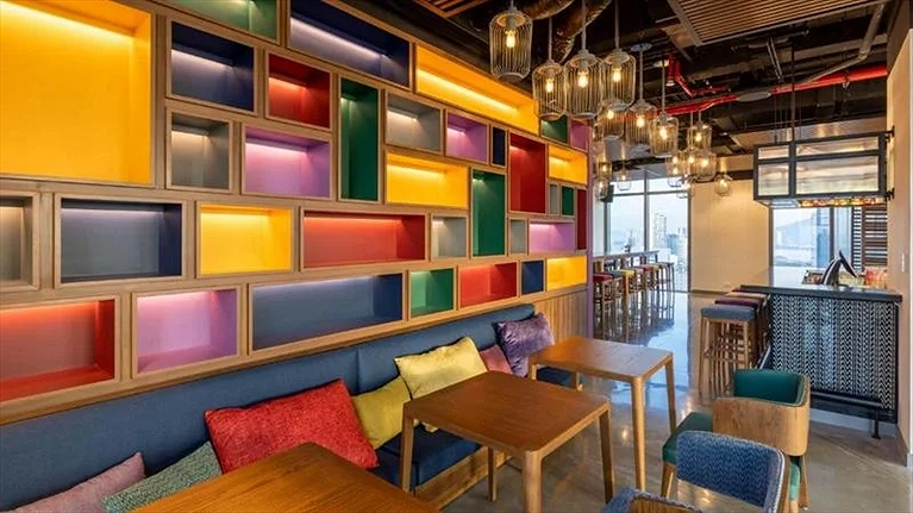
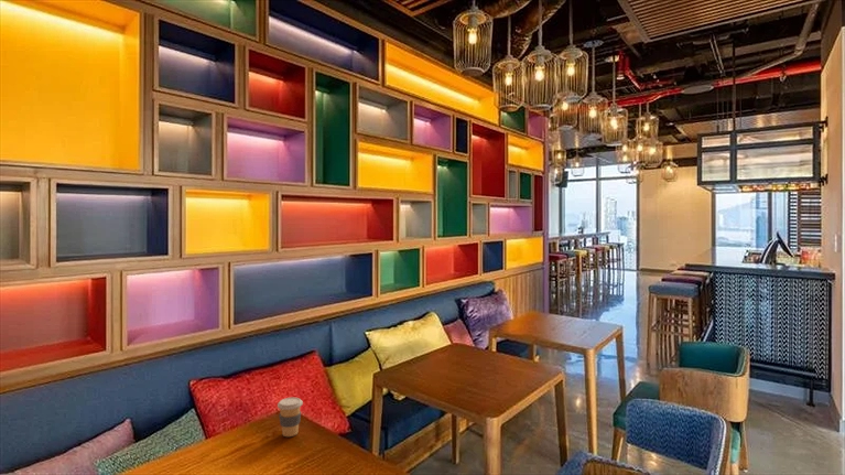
+ coffee cup (290, 417)
